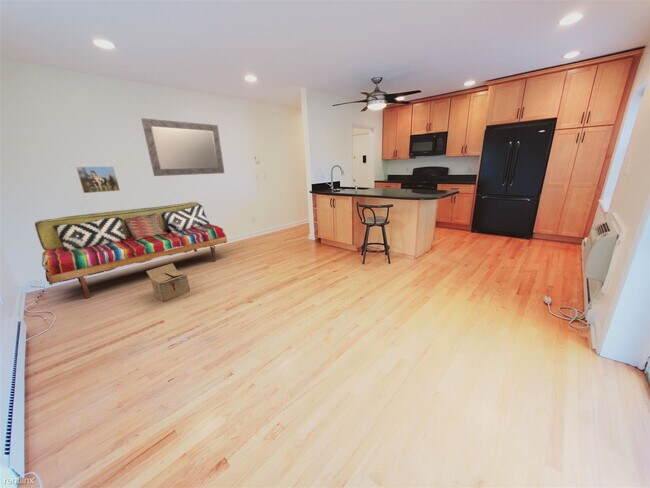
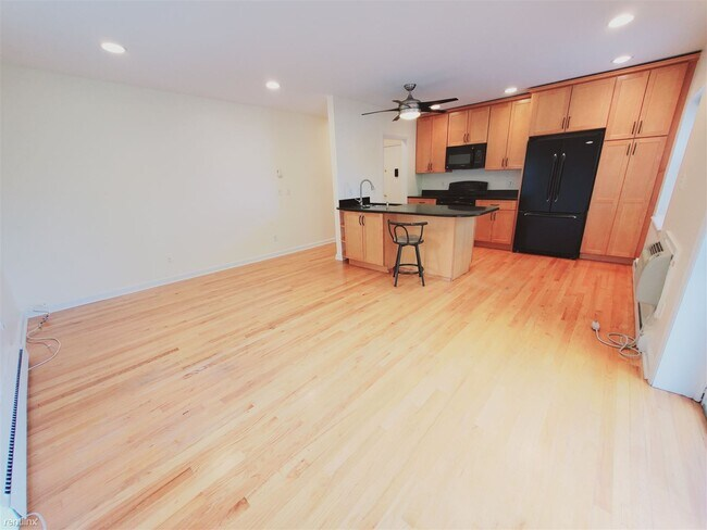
- cardboard box (170, 282)
- sofa (146, 241)
- mirror (187, 149)
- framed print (98, 179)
